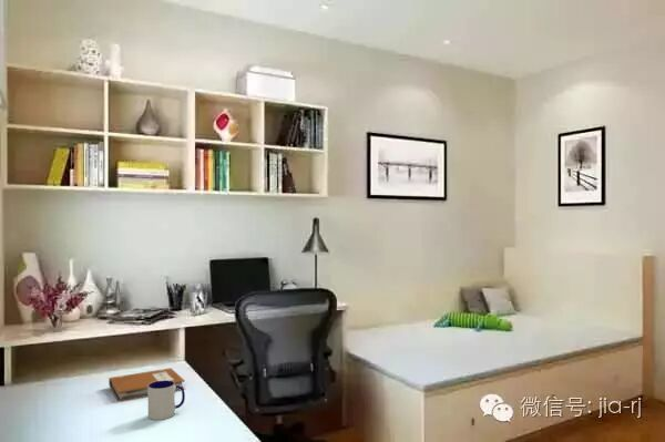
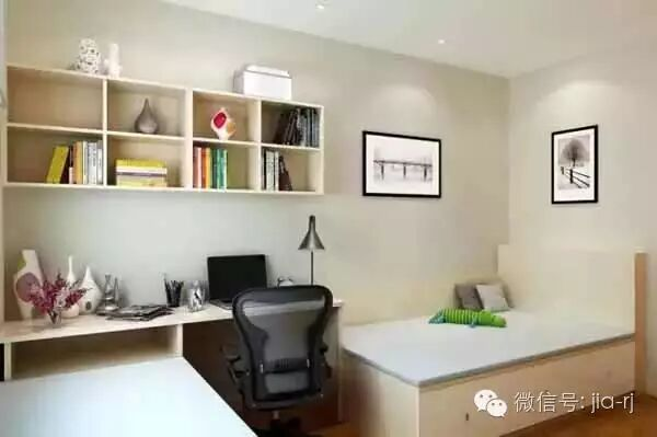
- mug (166, 398)
- notebook (147, 382)
